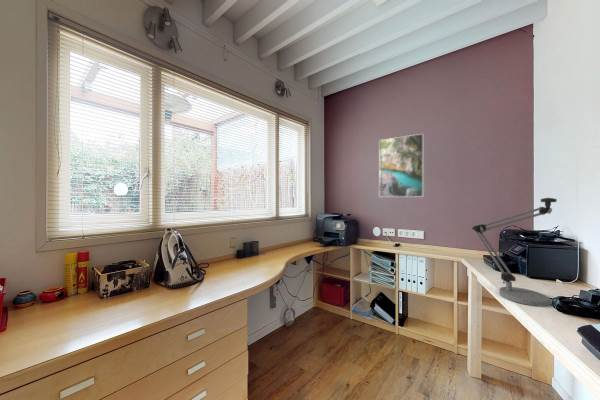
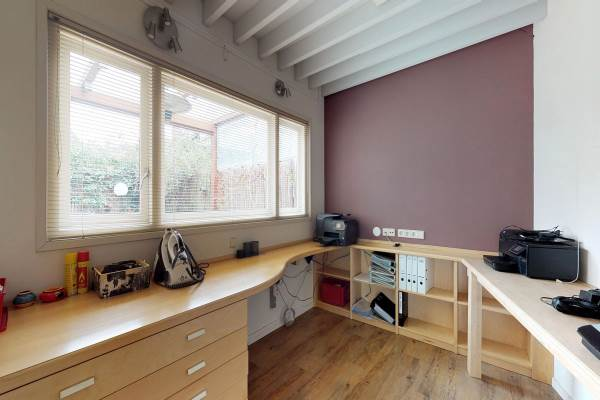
- desk lamp (498, 255)
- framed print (400, 167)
